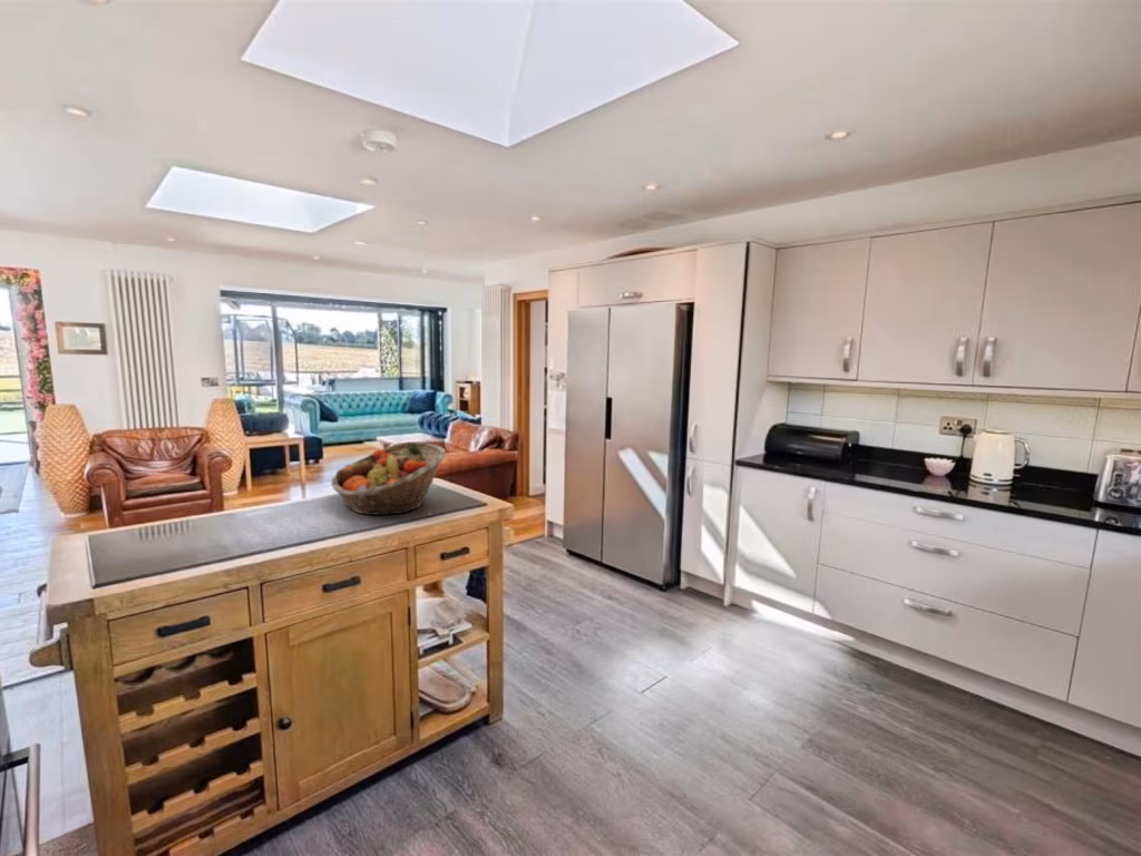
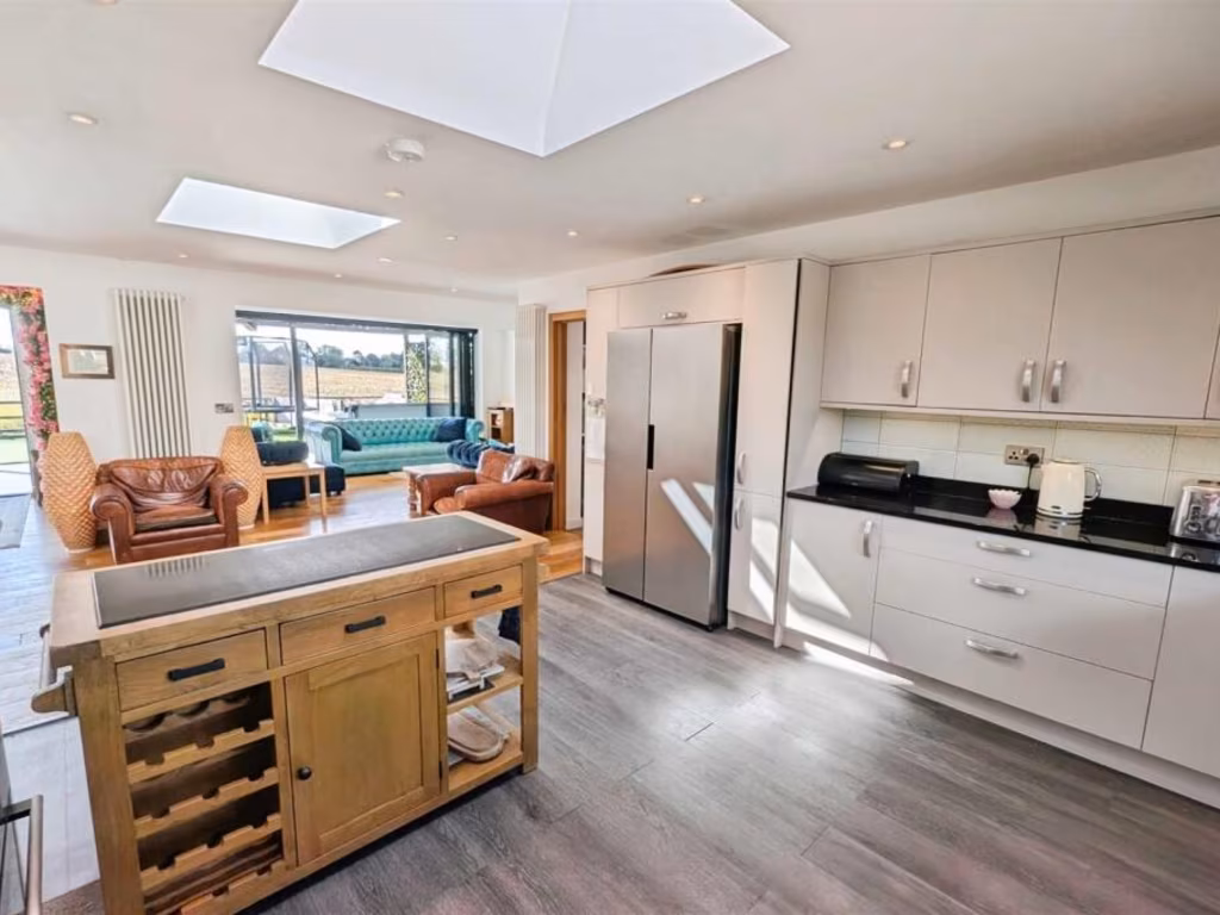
- fruit basket (389, 475)
